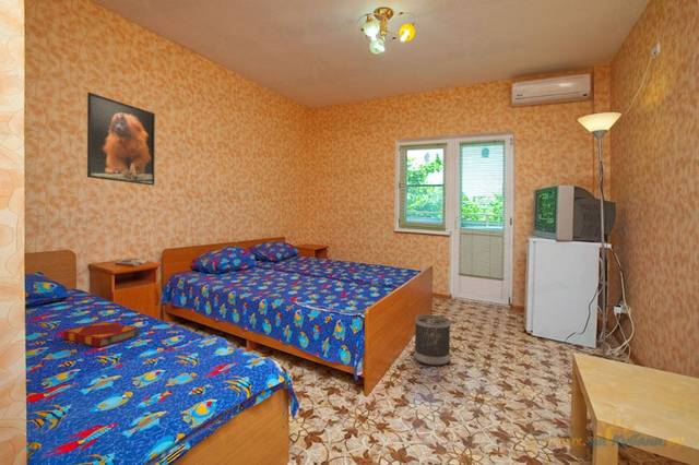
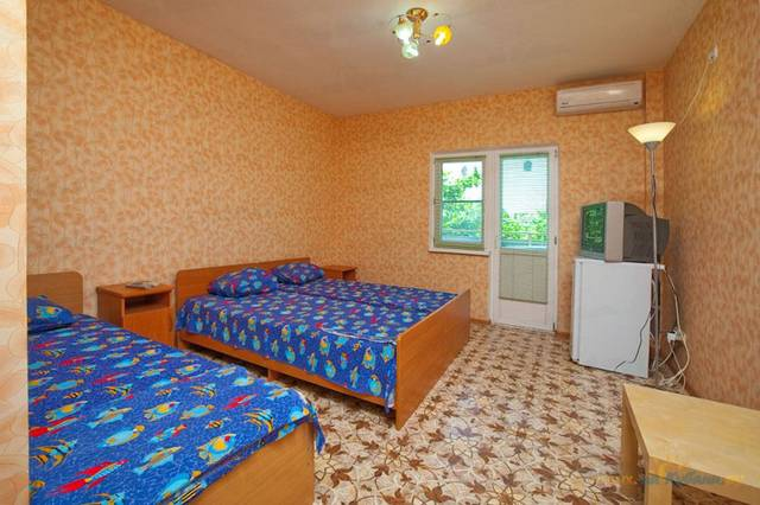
- hardback book (102, 333)
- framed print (123, 142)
- wastebasket (431, 338)
